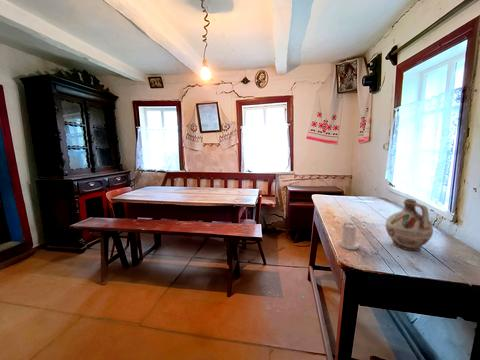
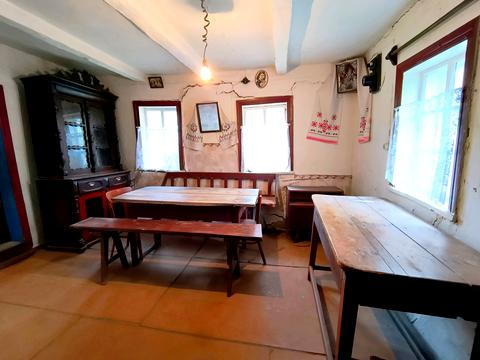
- ceramic jug (408, 223)
- candle (349, 233)
